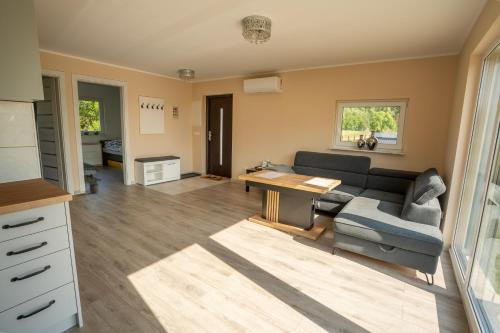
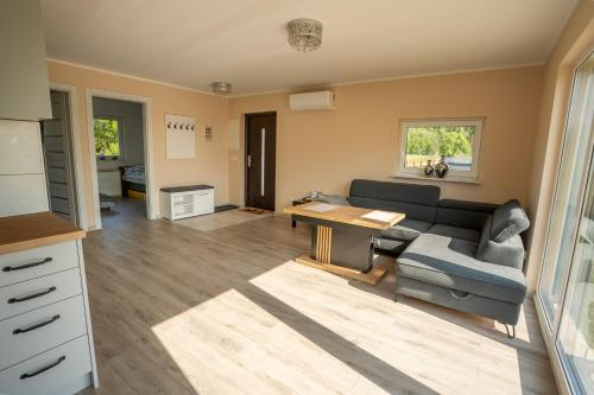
- potted plant (92, 184)
